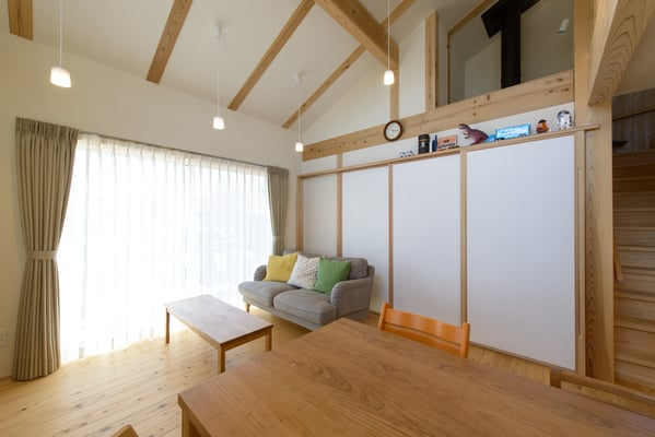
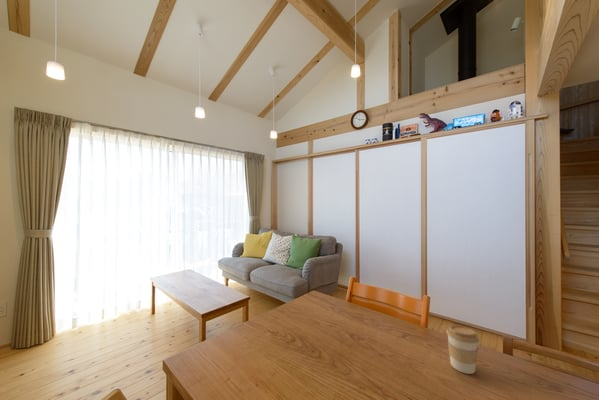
+ coffee cup (462, 347)
